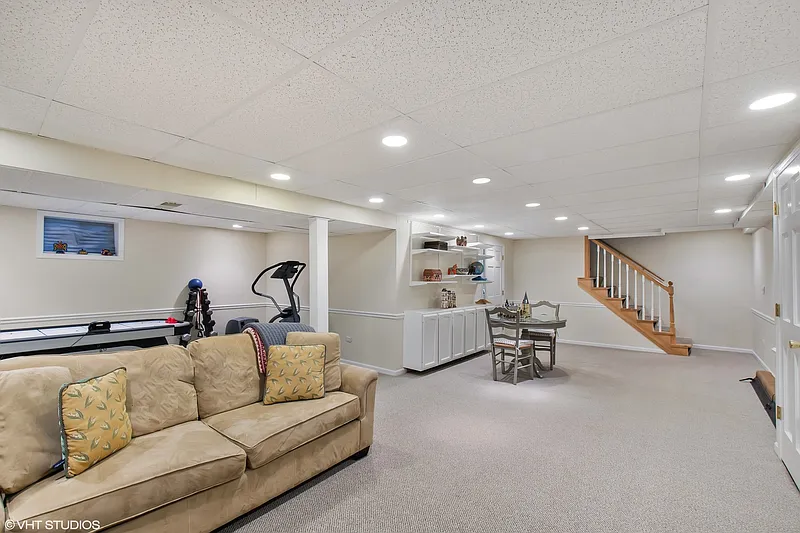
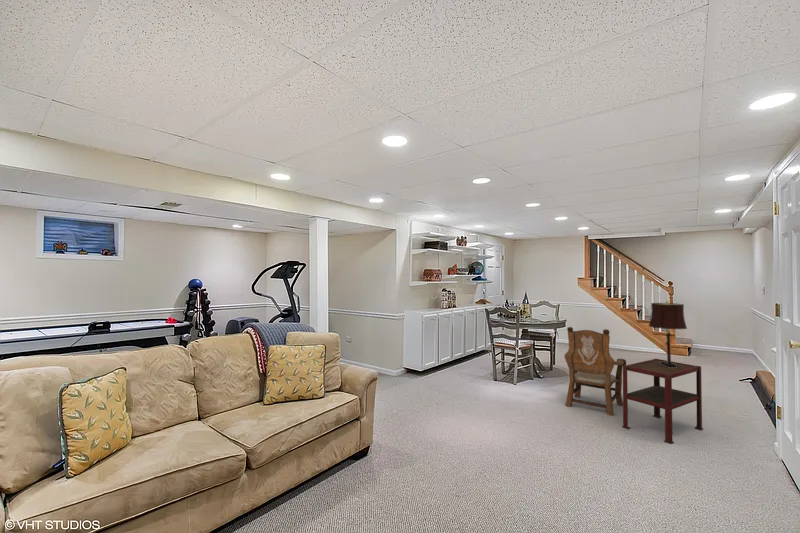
+ table lamp (667, 332)
+ armchair (593, 365)
+ side table (662, 397)
